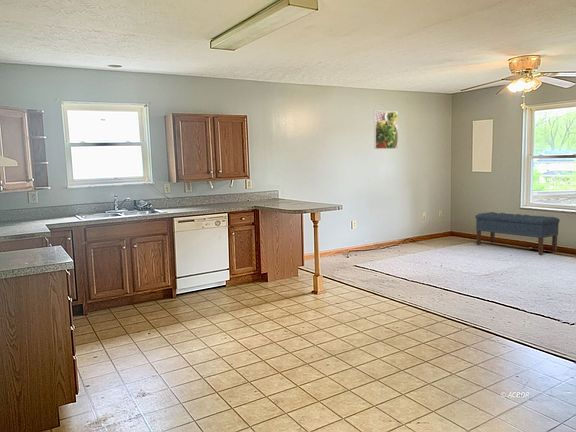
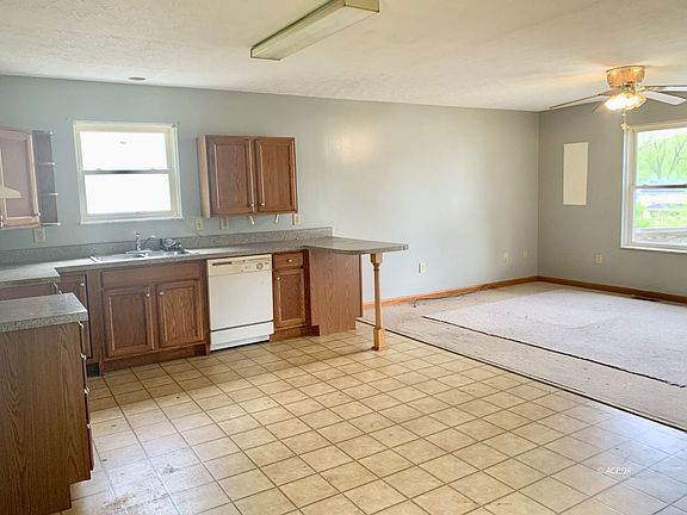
- bench (515, 231)
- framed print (386, 130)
